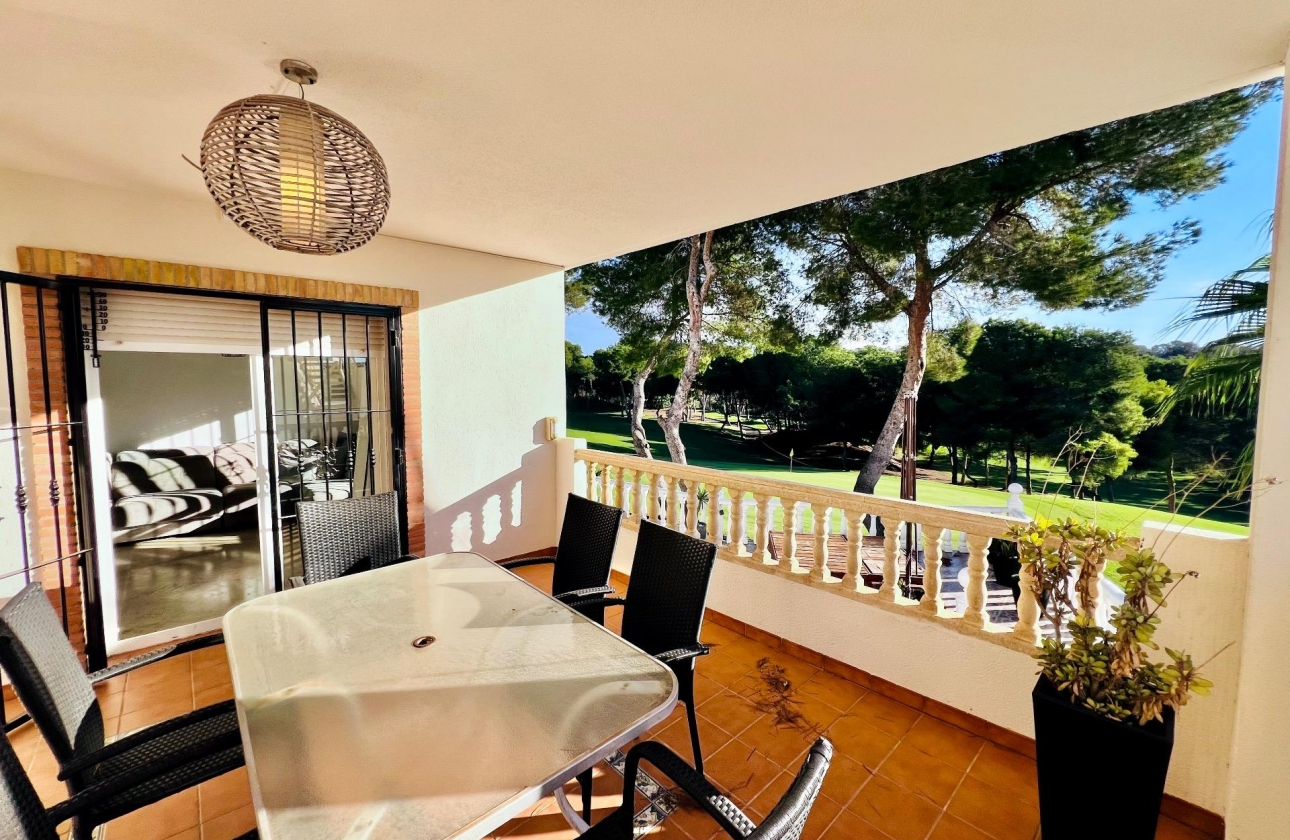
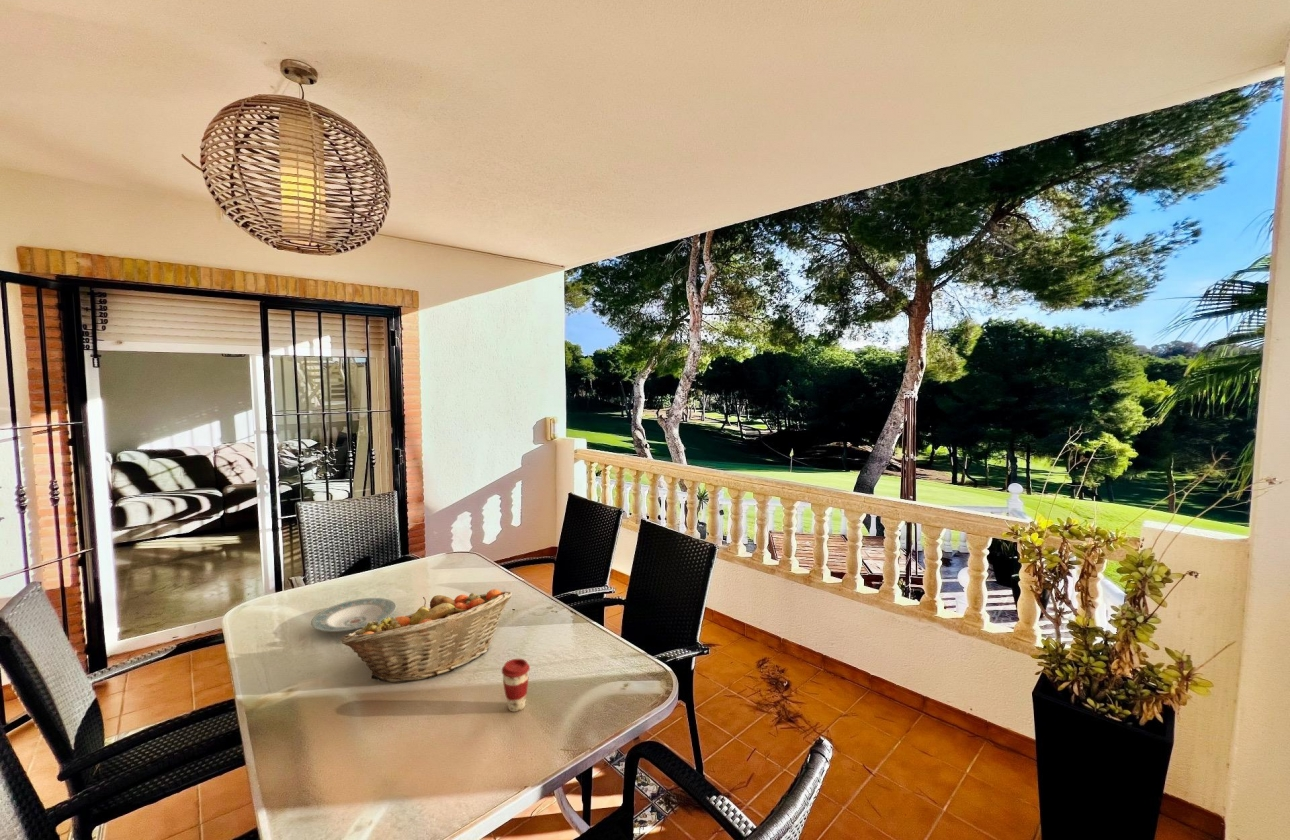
+ coffee cup (516, 685)
+ fruit basket (433, 626)
+ plate (355, 617)
